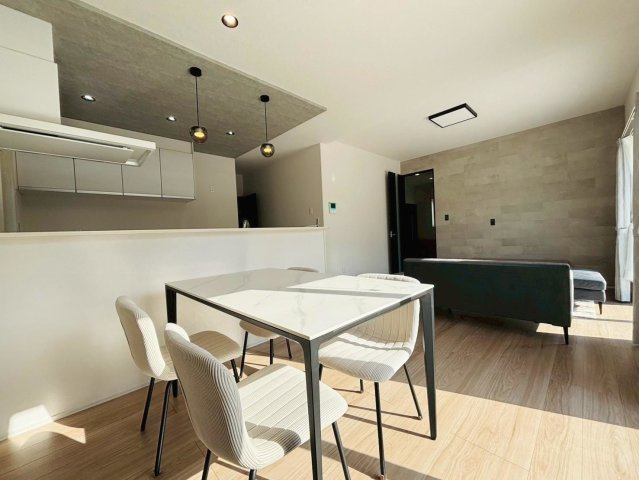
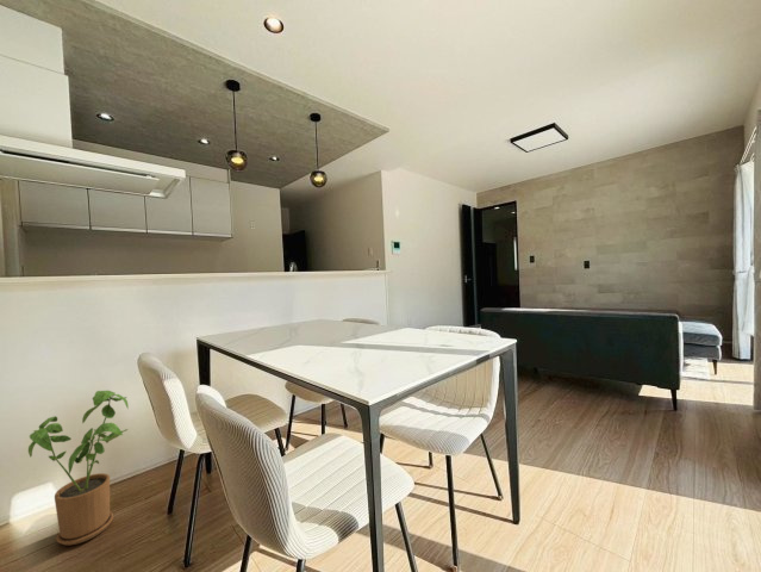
+ house plant (87, 462)
